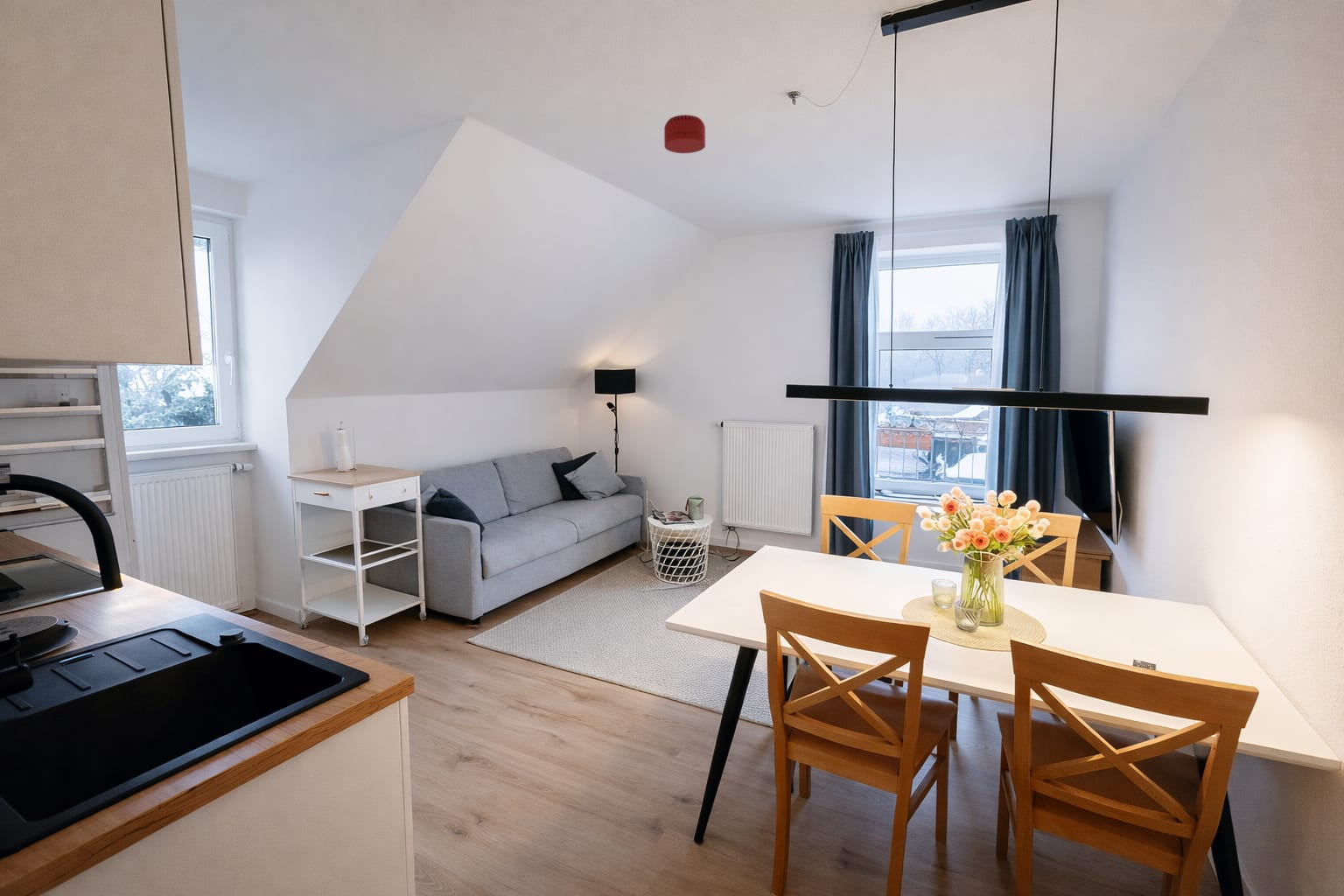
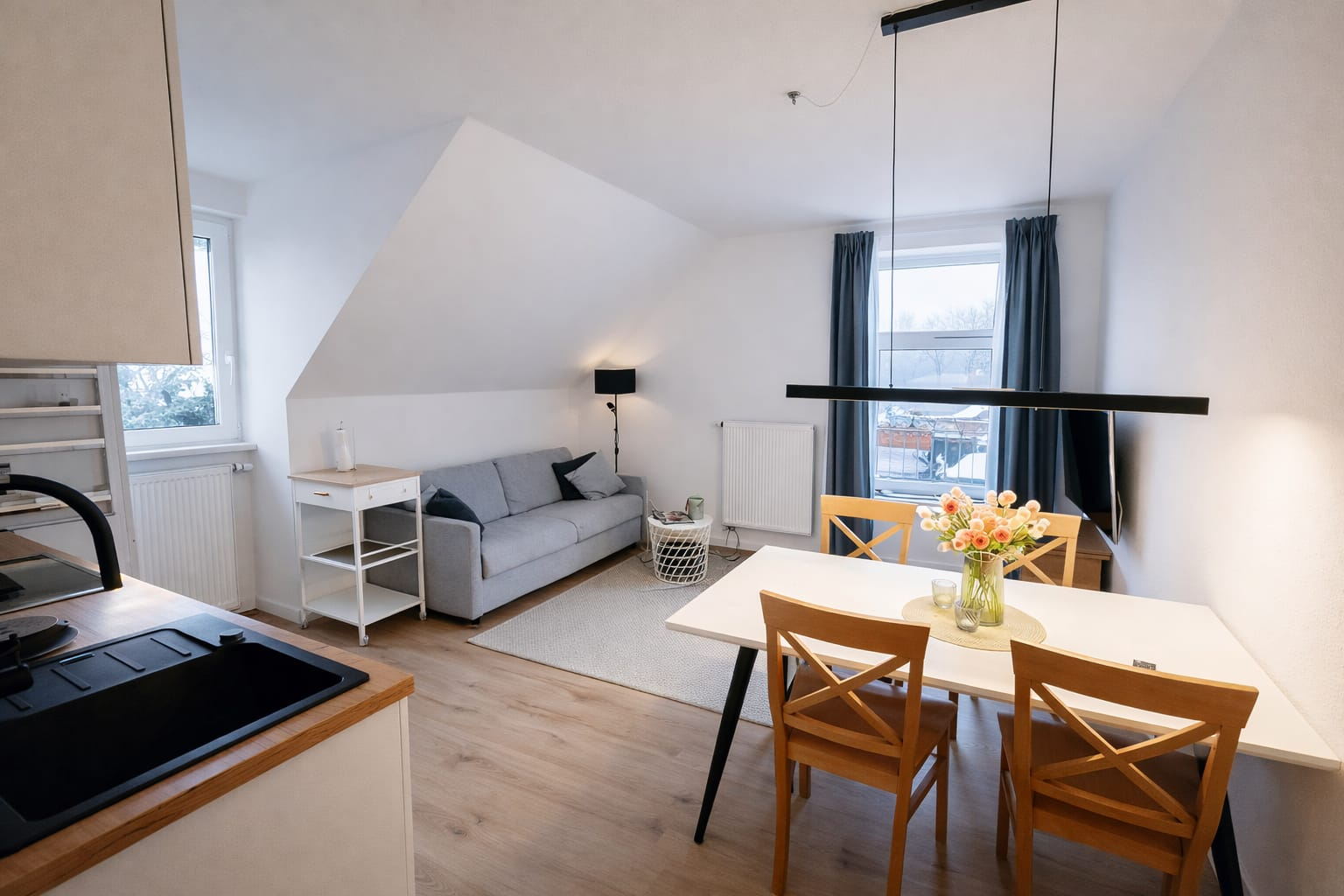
- smoke detector (684, 133)
